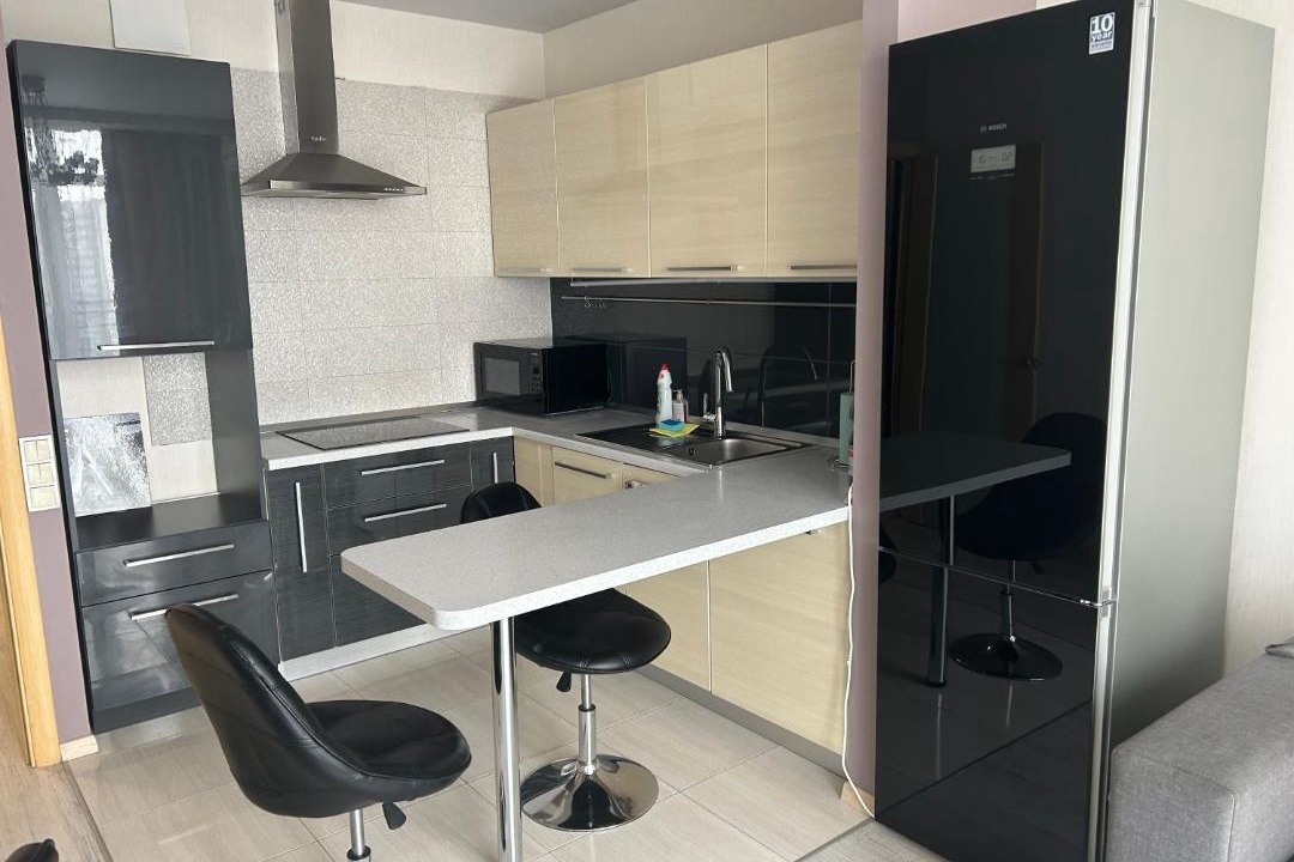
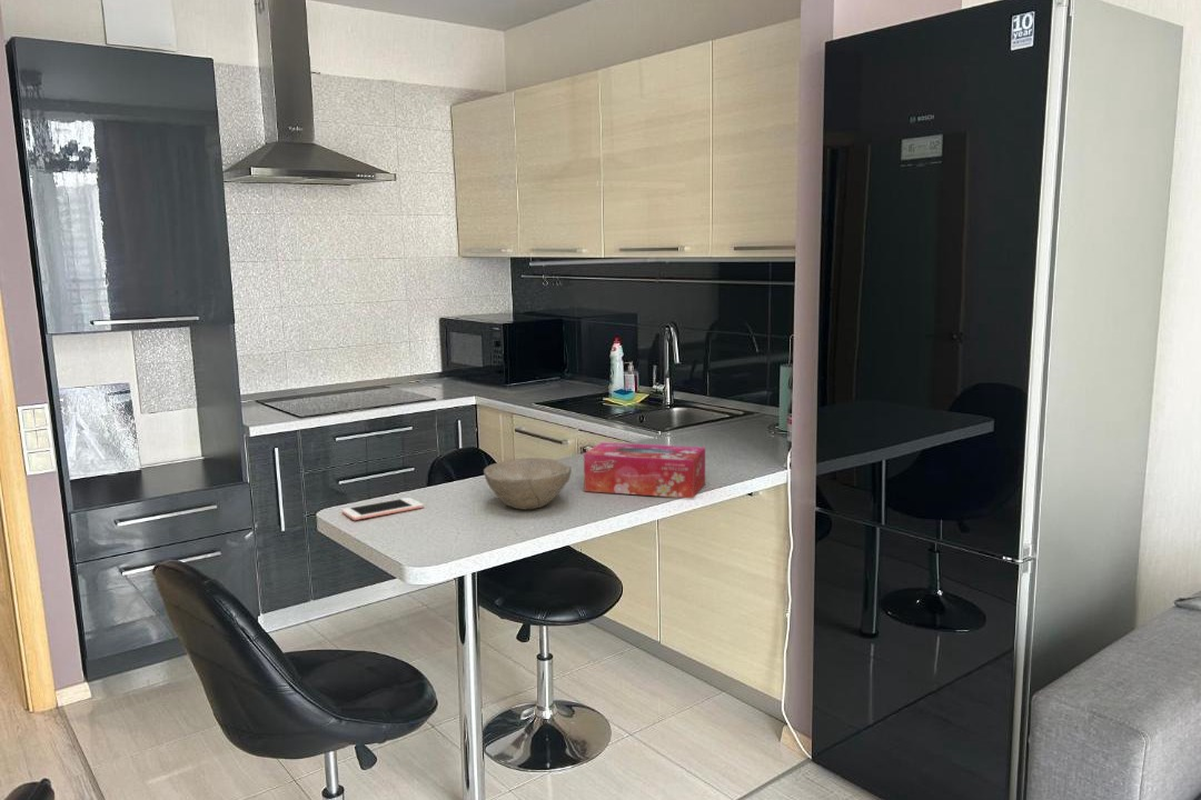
+ tissue box (645, 469)
+ cell phone (383, 508)
+ bowl (526, 486)
